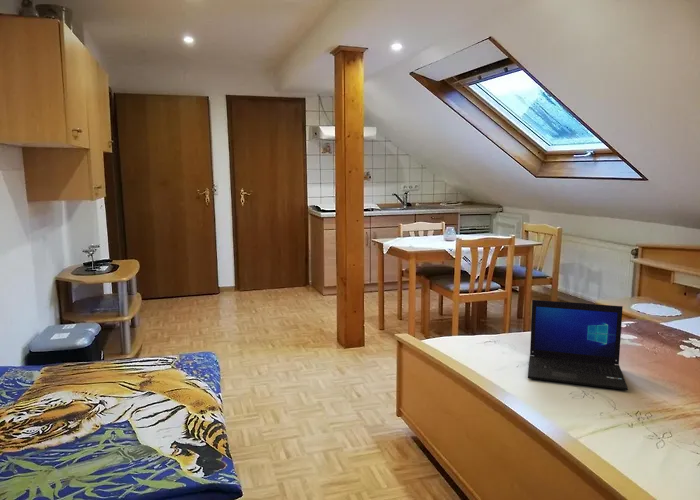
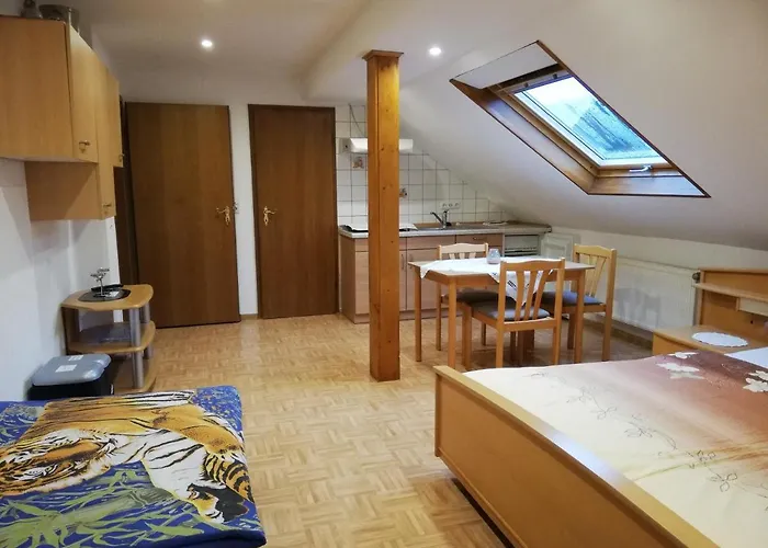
- laptop (576, 341)
